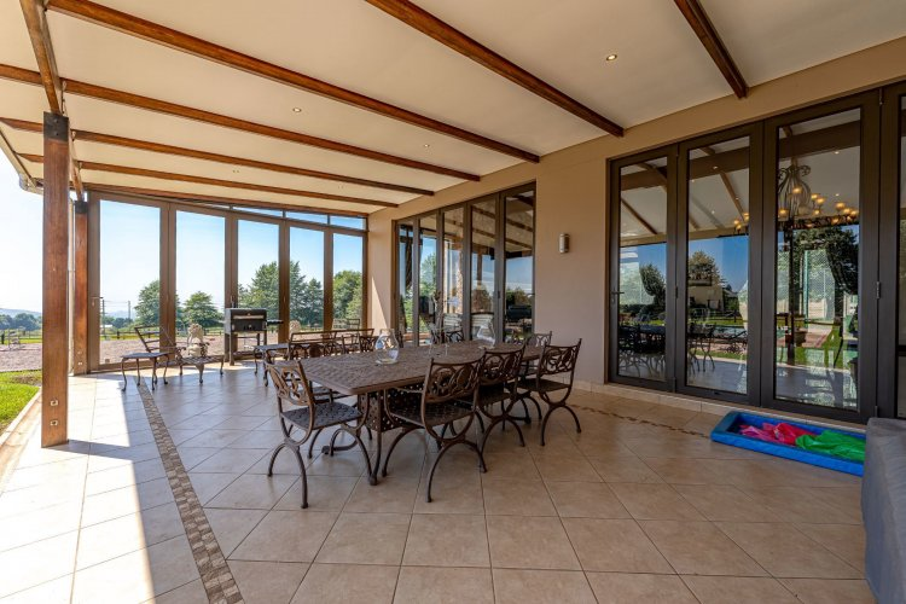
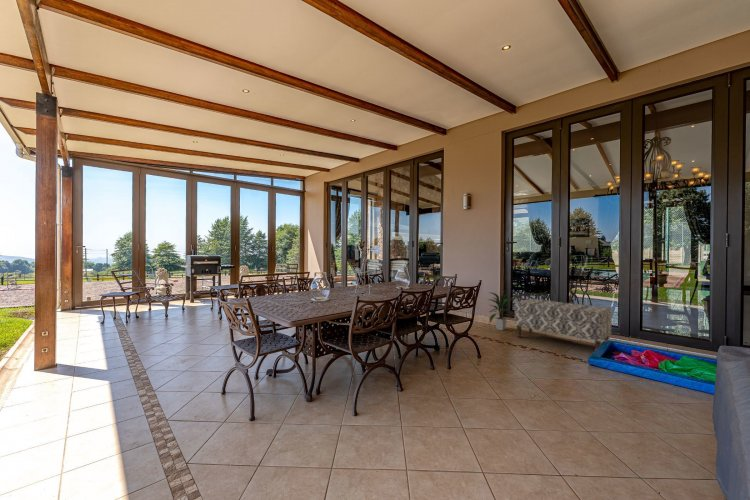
+ bench (560, 323)
+ indoor plant (499, 309)
